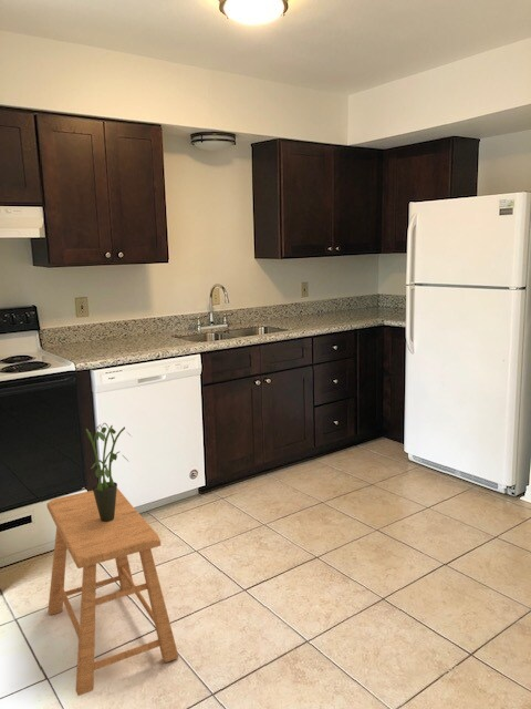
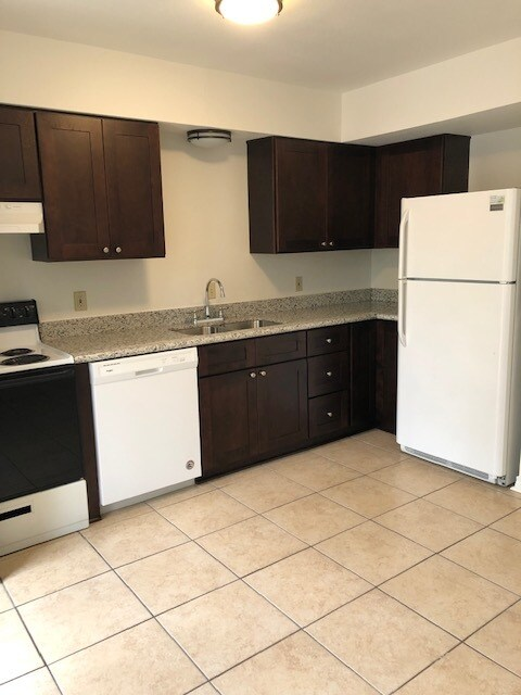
- stool (105, 579)
- potted plant (108, 470)
